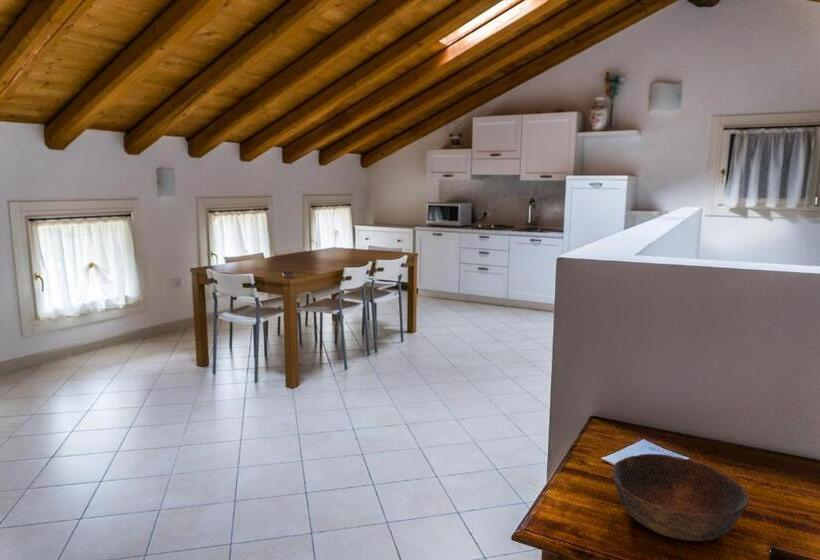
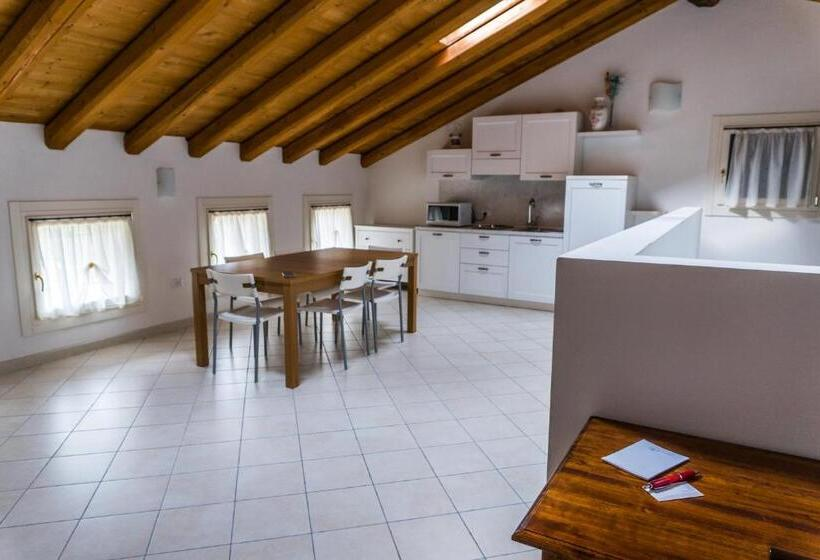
- bowl (675, 500)
